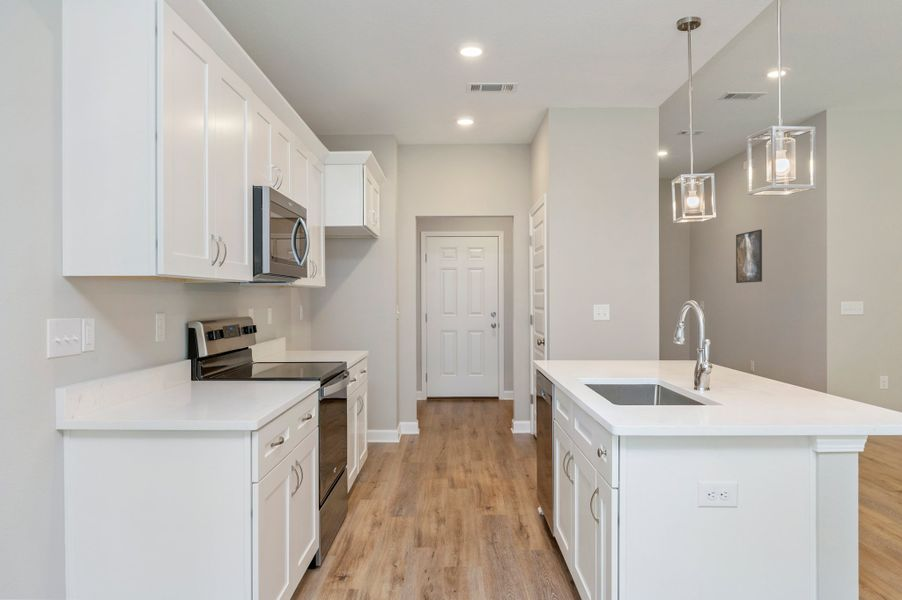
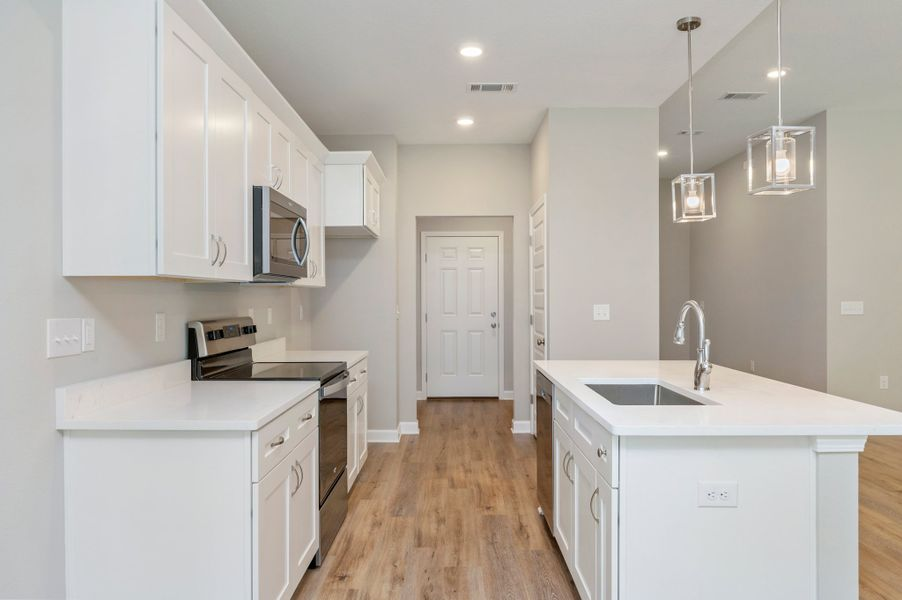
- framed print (748, 257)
